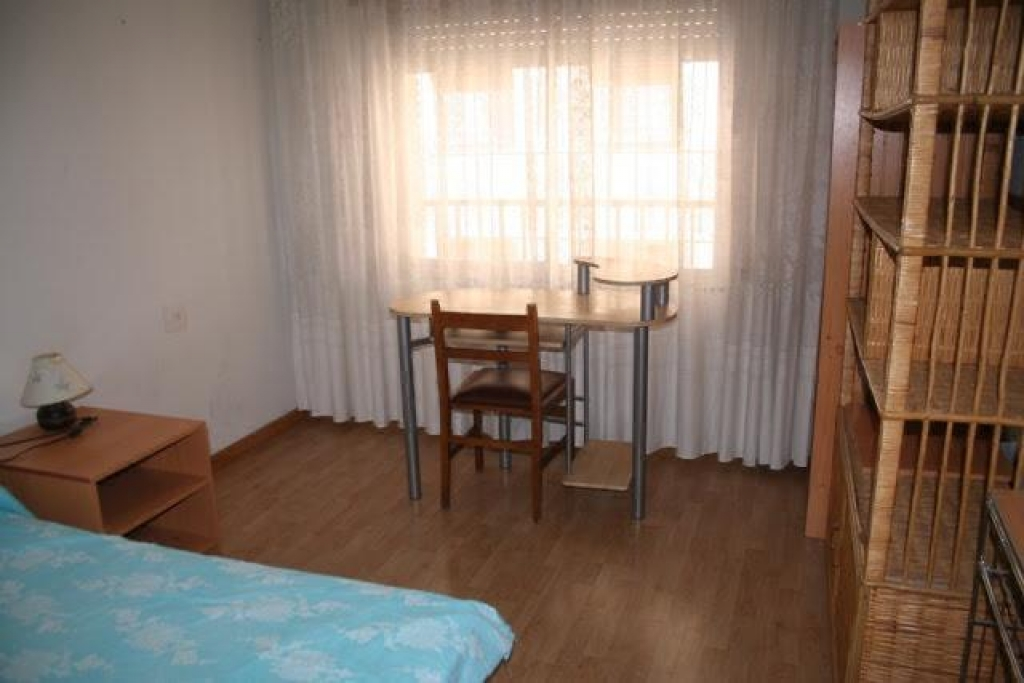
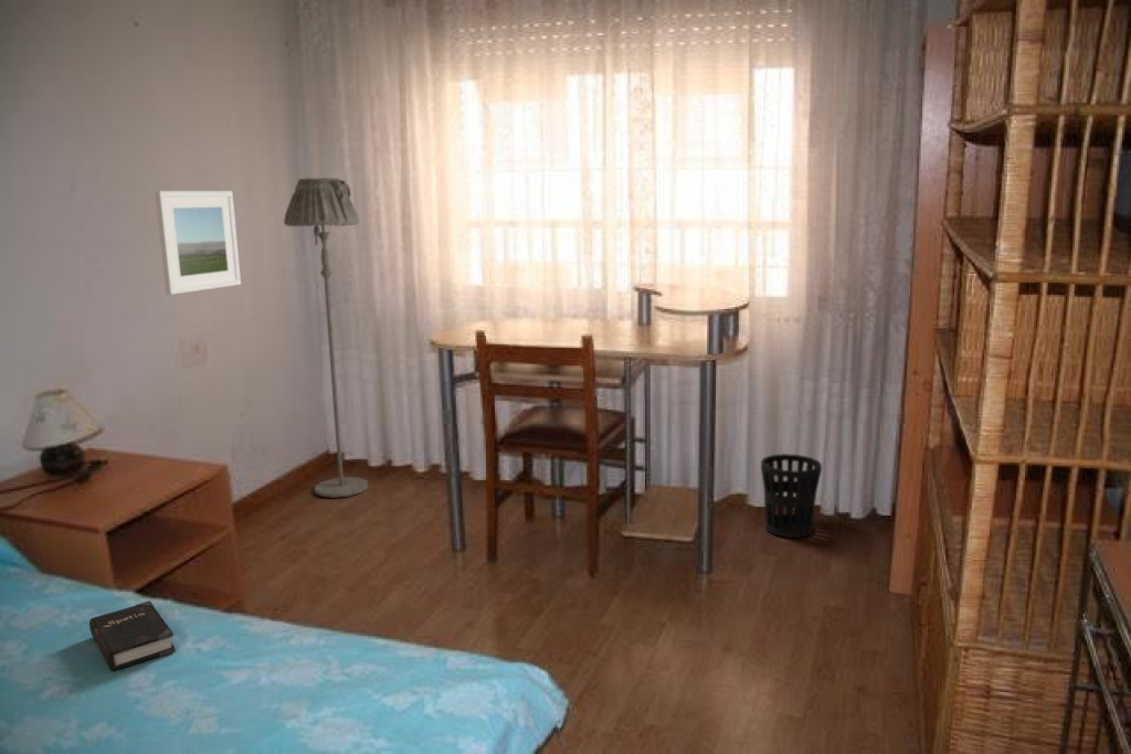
+ hardback book (130, 634)
+ wastebasket (790, 496)
+ floor lamp (330, 339)
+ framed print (200, 241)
